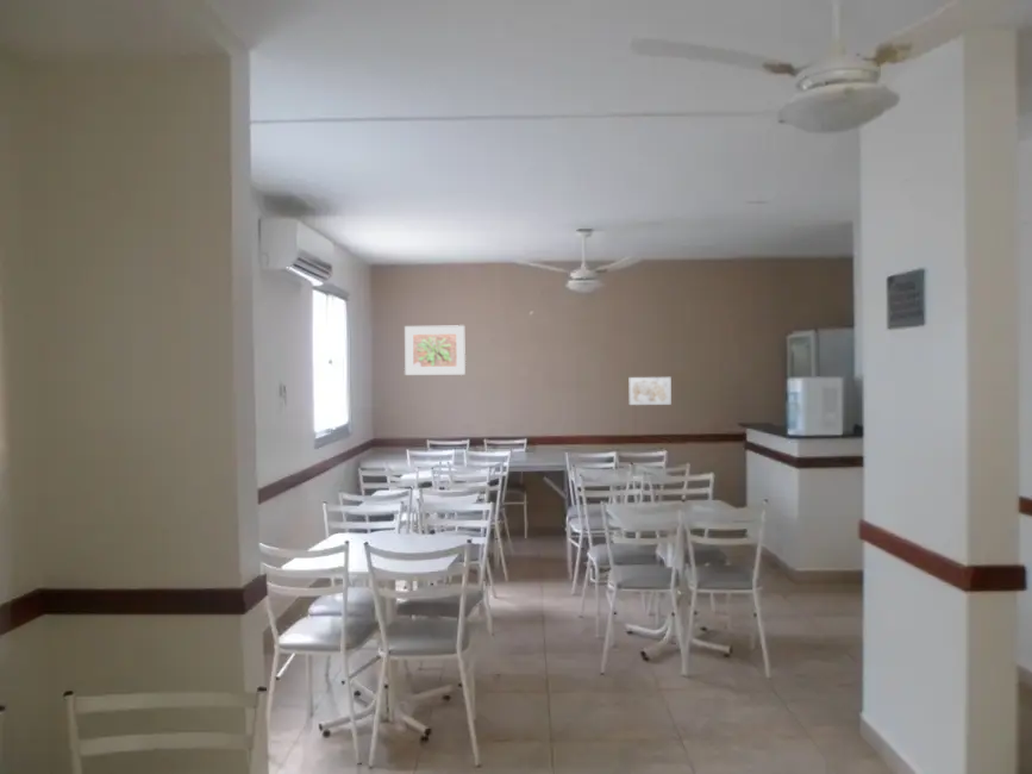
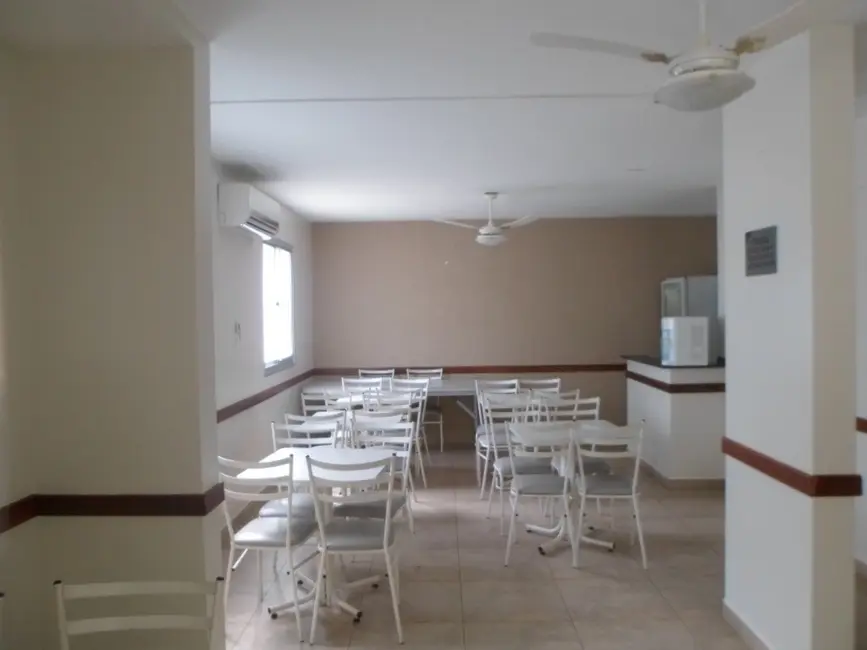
- wall art (650, 391)
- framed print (434, 350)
